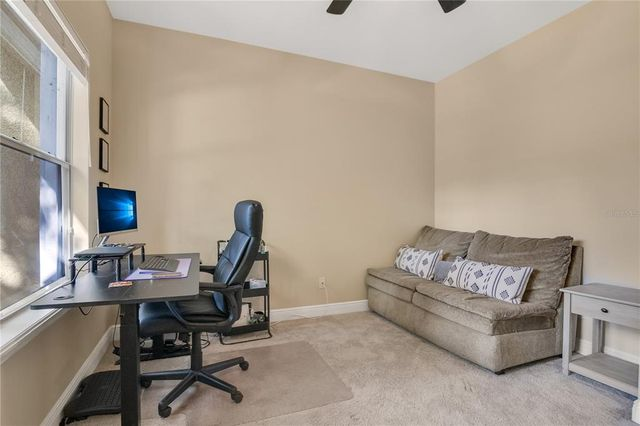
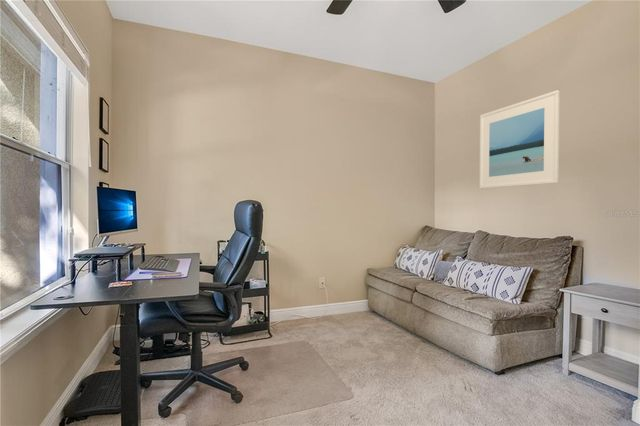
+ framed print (514, 145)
